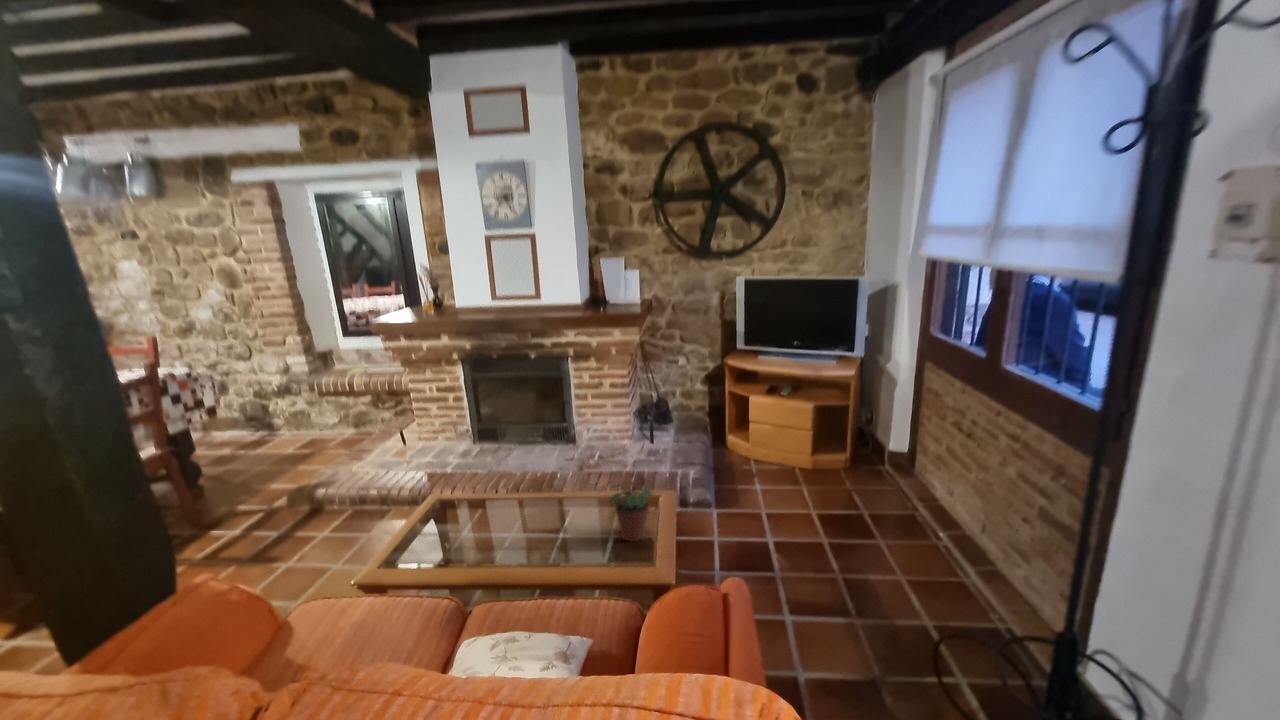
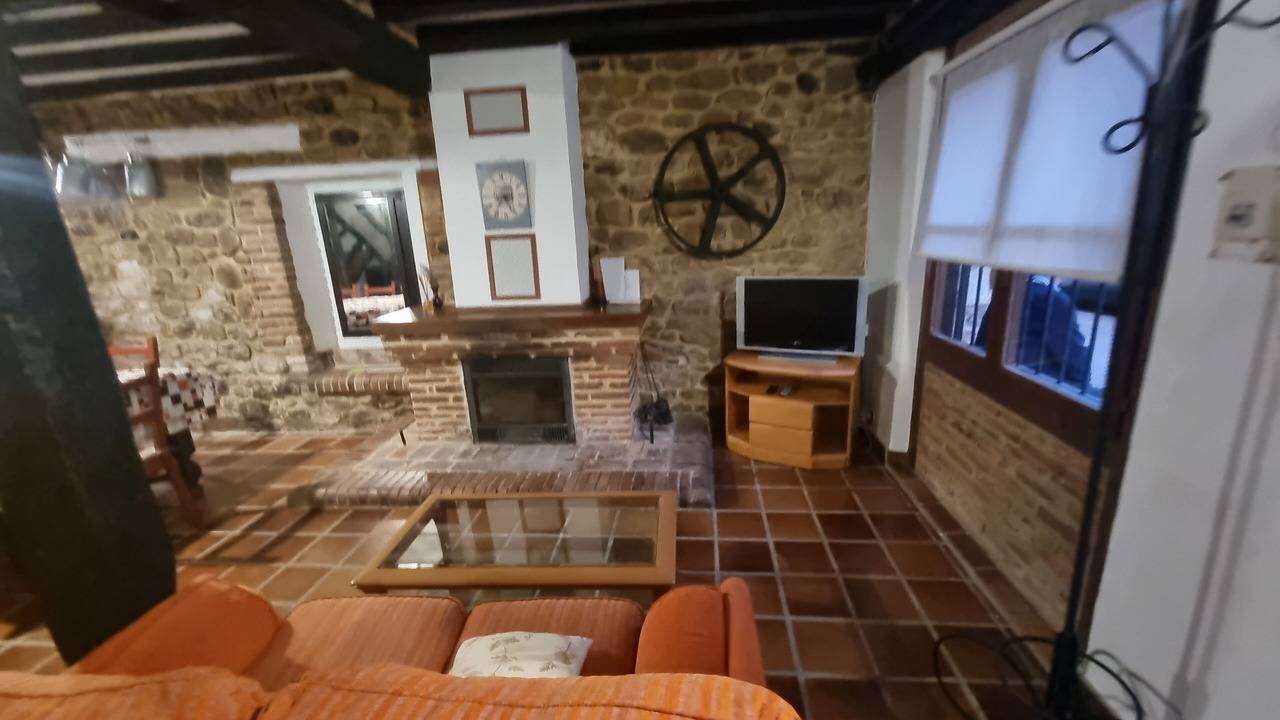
- potted plant (630, 511)
